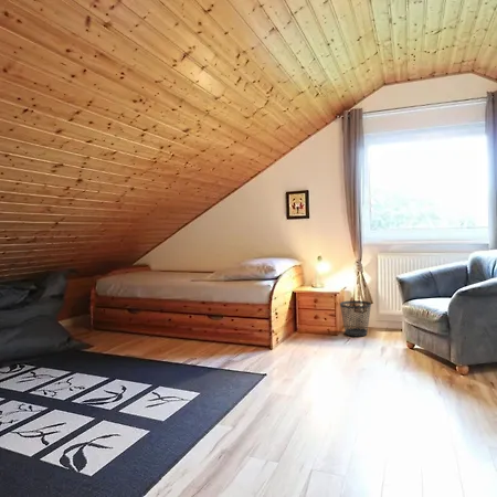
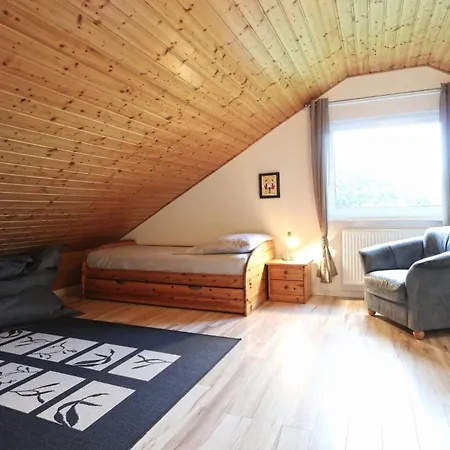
- wastebasket (356, 318)
